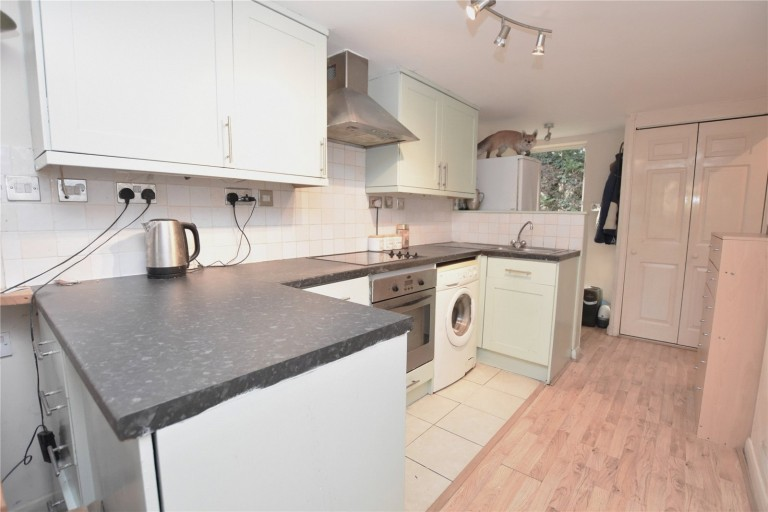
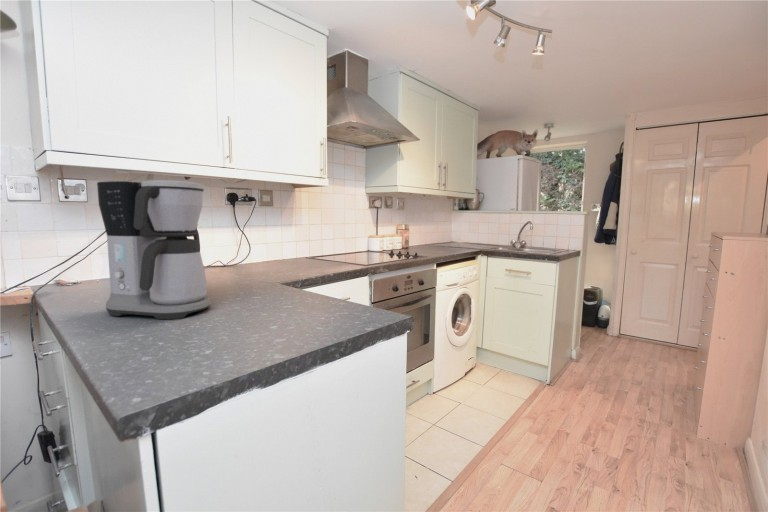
+ coffee maker (149, 247)
